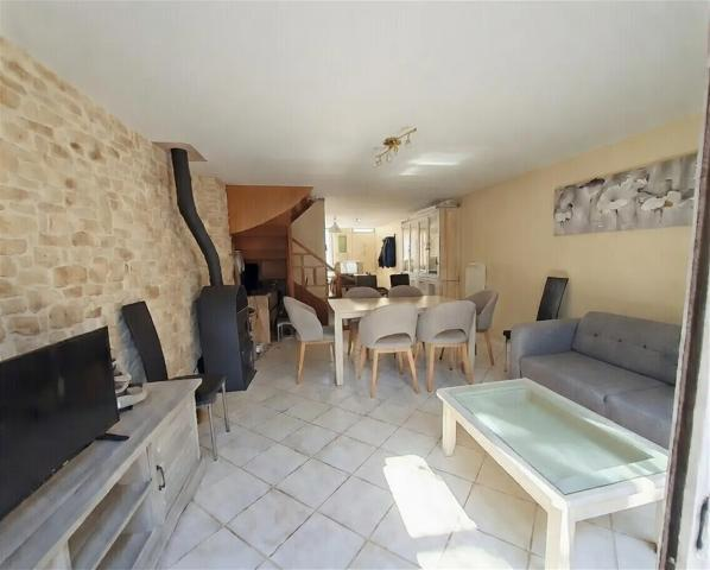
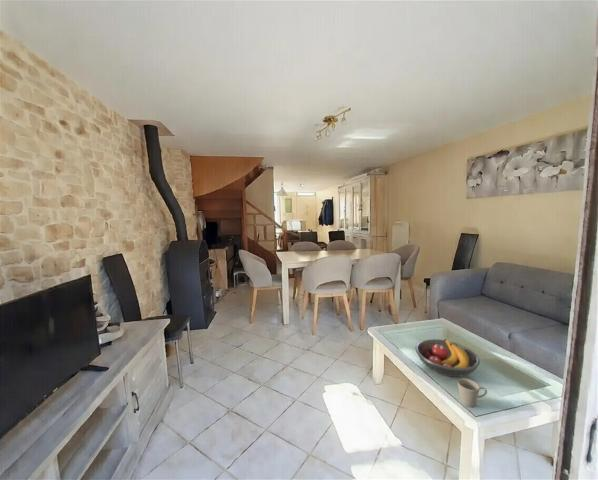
+ mug (471, 393)
+ fruit bowl (445, 358)
